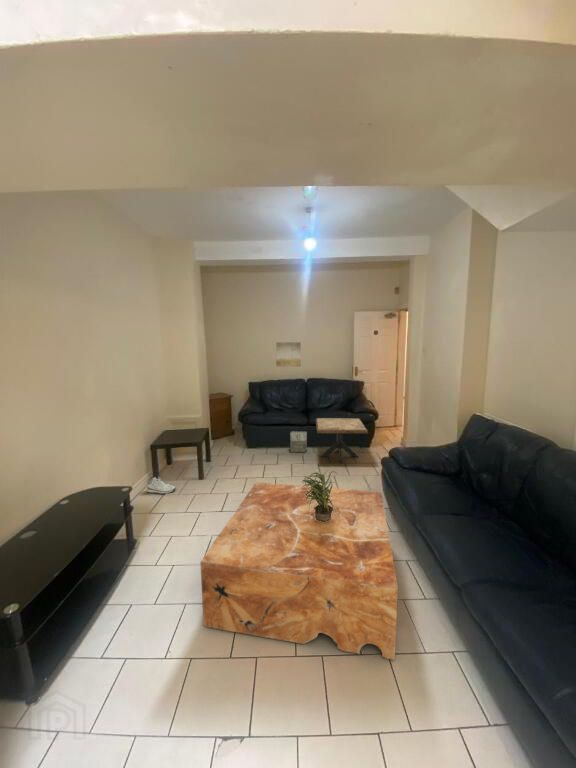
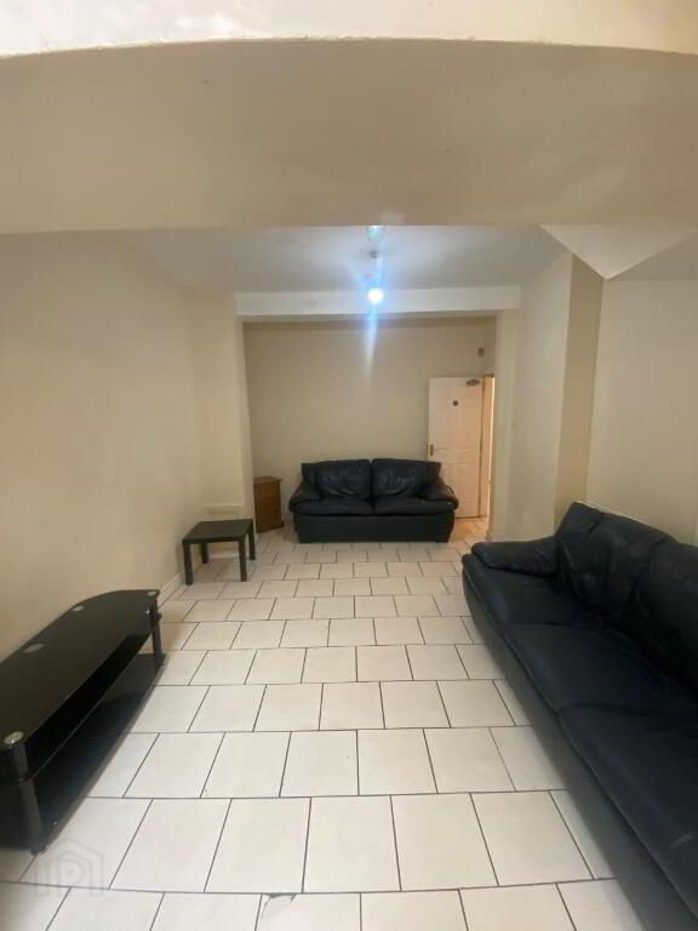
- coffee table (307, 547)
- sneaker (160, 483)
- side table (339, 440)
- wall art (288, 354)
- bag (298, 441)
- potted plant (319, 493)
